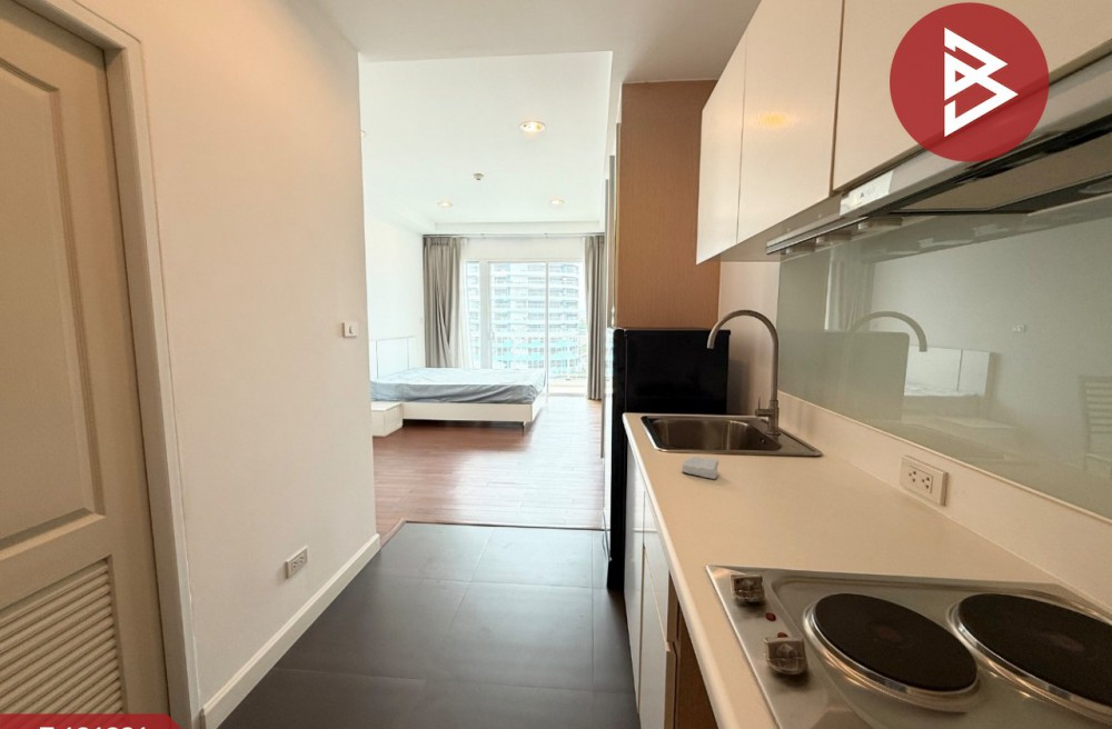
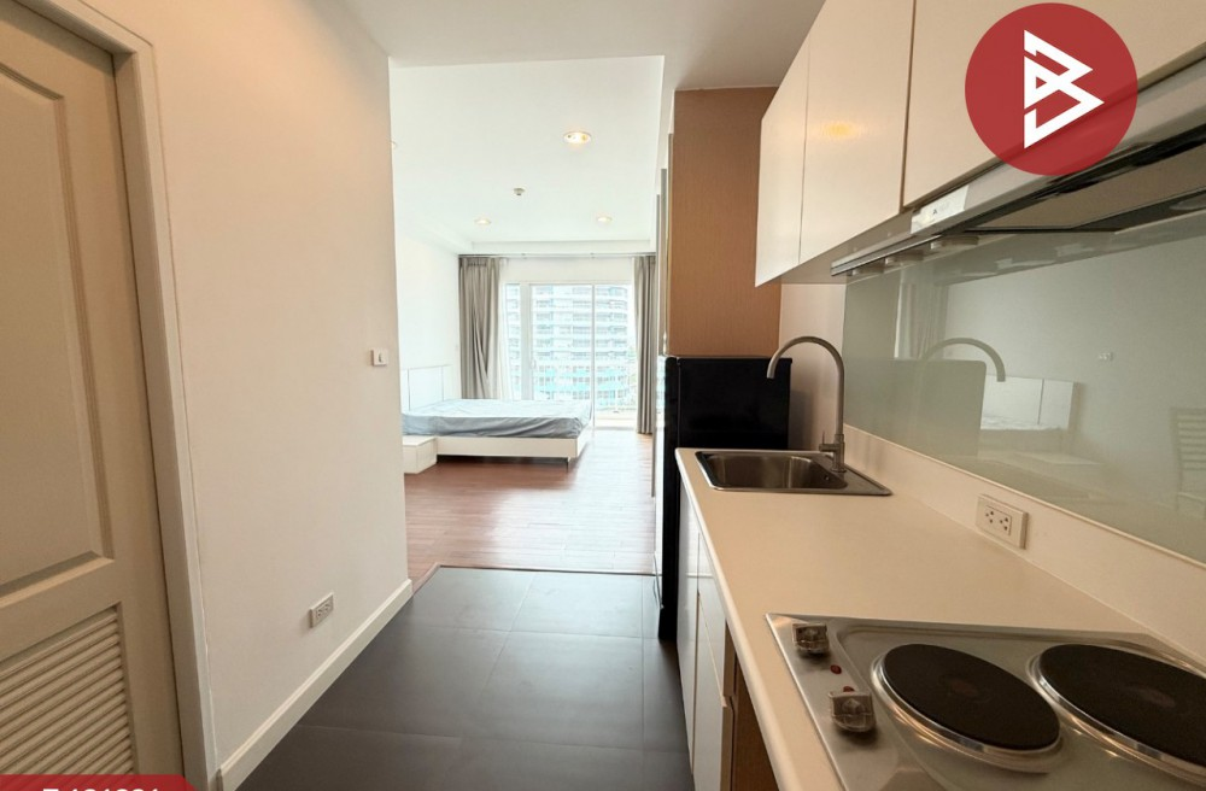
- soap bar (699, 466)
